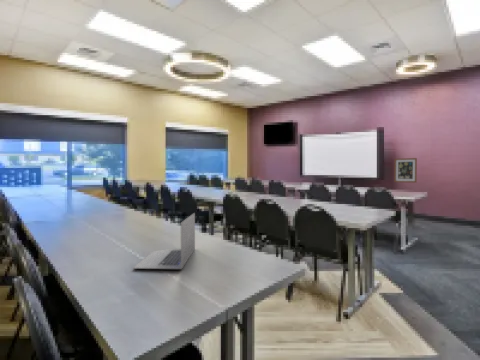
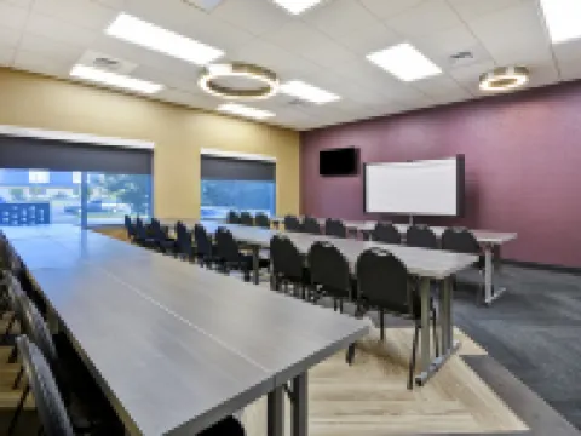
- wall art (405, 170)
- laptop (169, 249)
